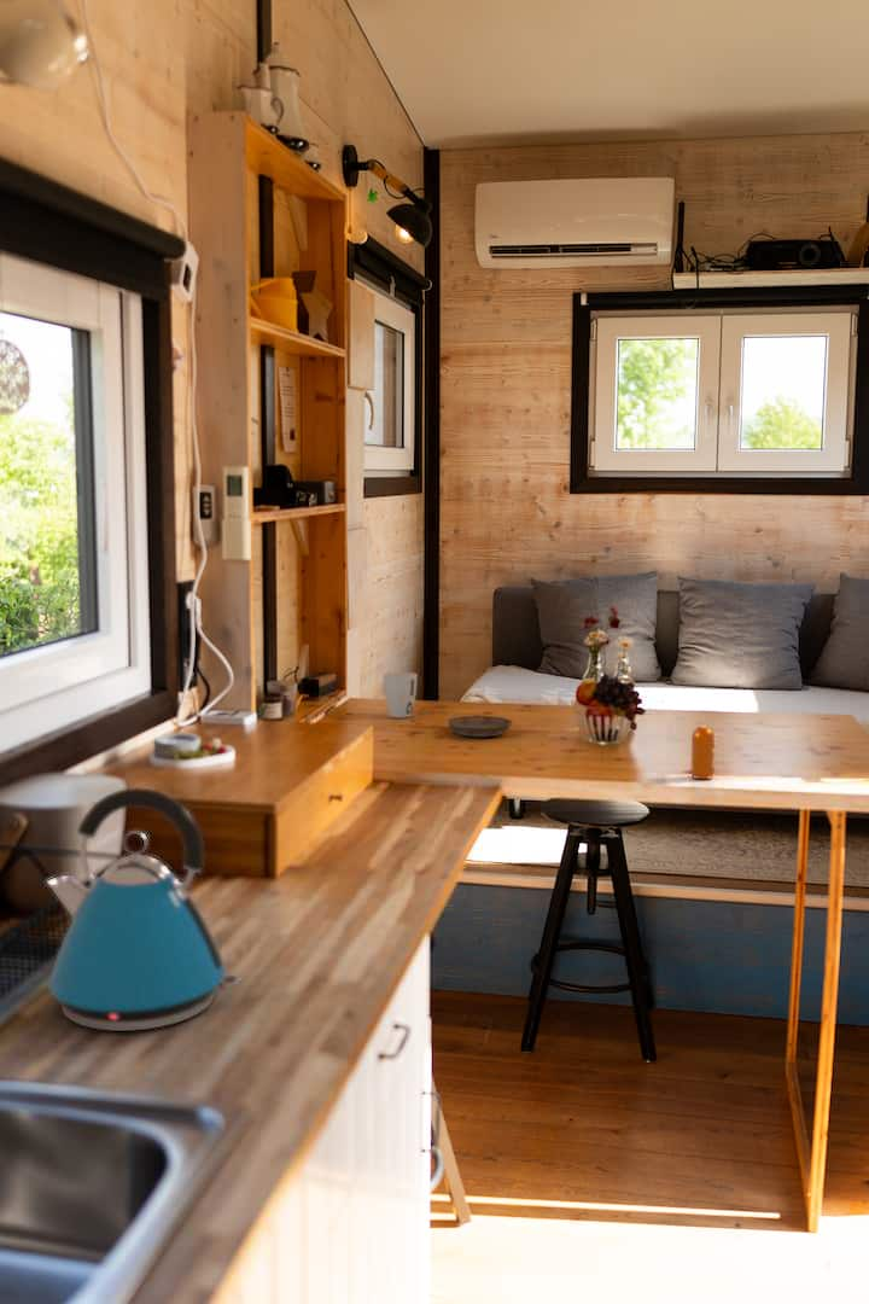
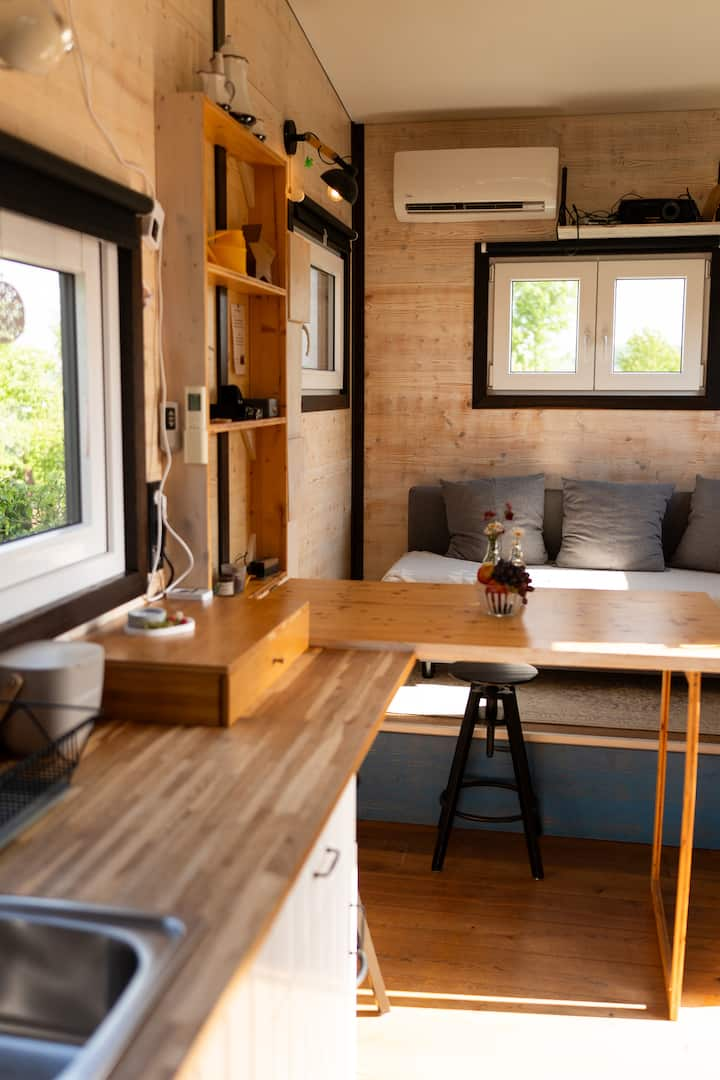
- saucer (479, 727)
- cup (399, 694)
- kettle (142, 895)
- pepper shaker (704, 749)
